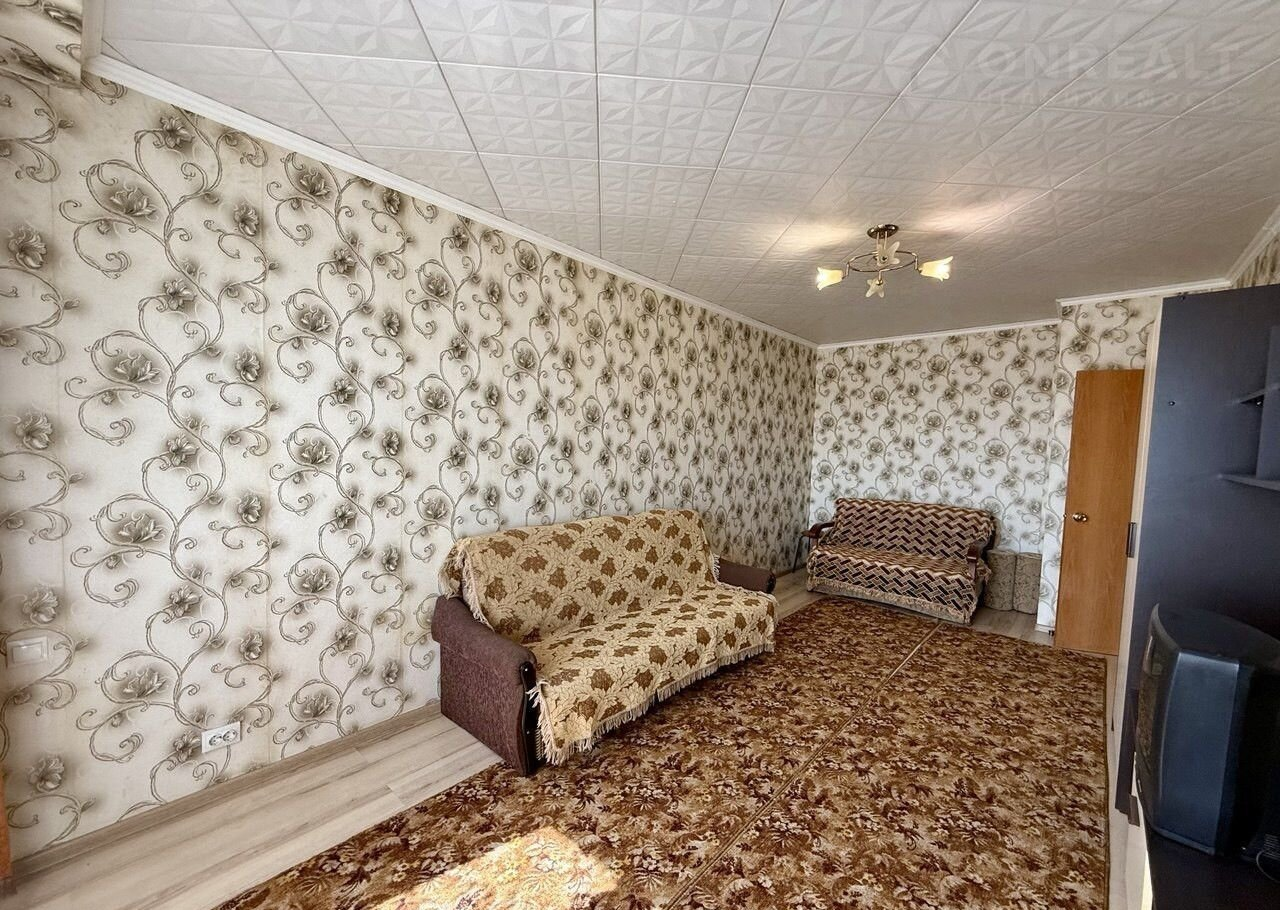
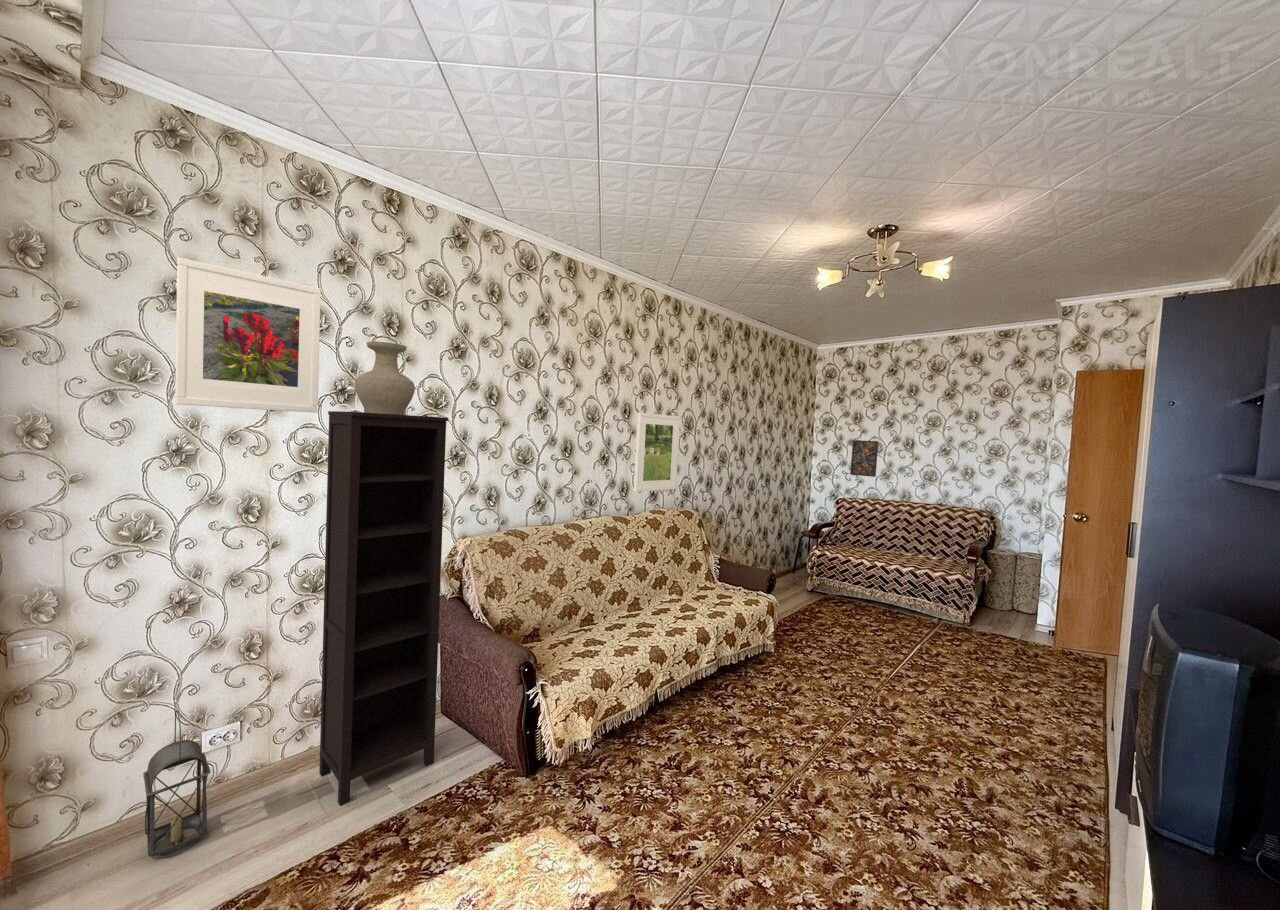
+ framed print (657, 452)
+ bookcase (383, 594)
+ lantern (177, 783)
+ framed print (253, 342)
+ vase (385, 379)
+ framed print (864, 458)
